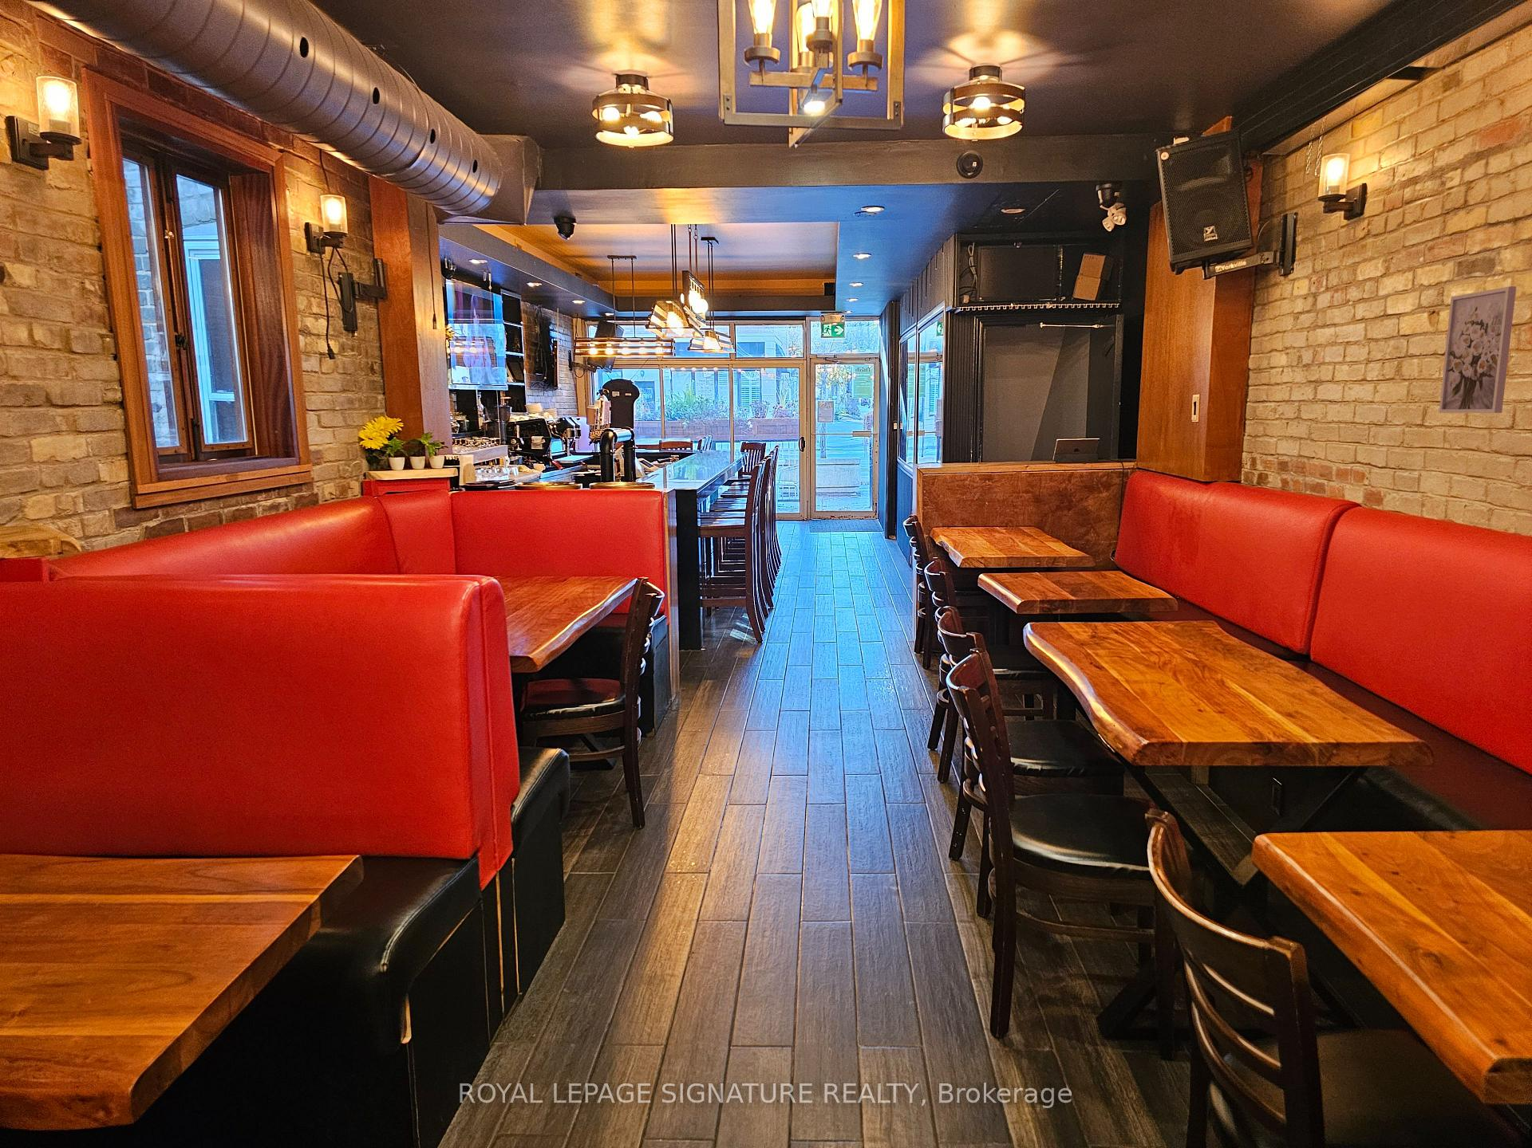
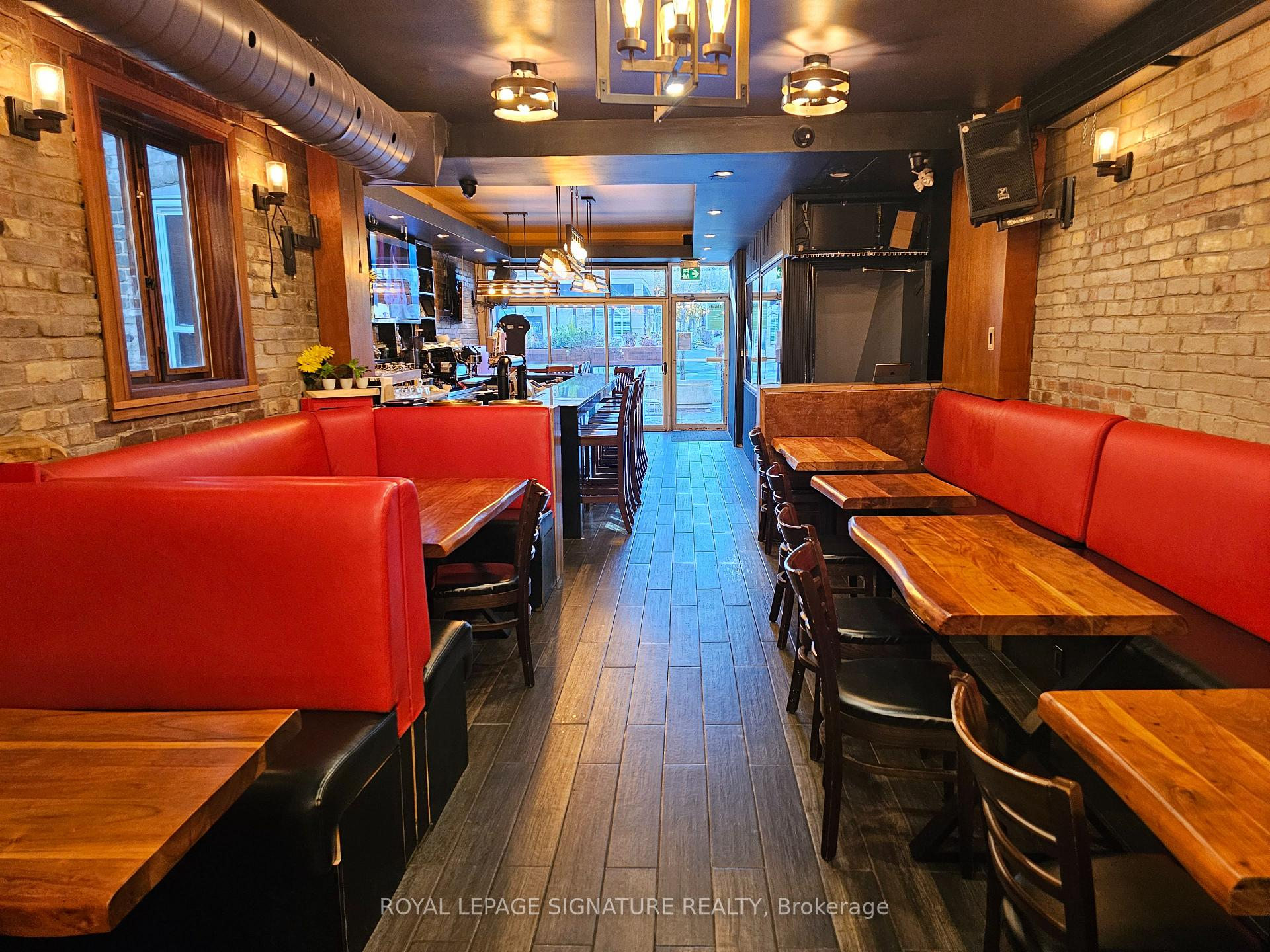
- wall art (1475, 352)
